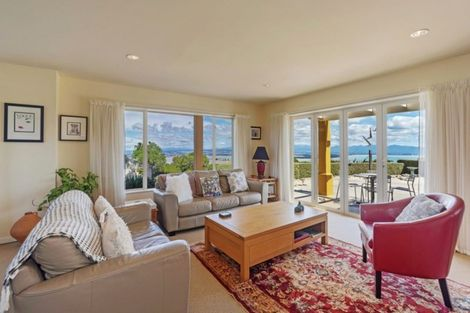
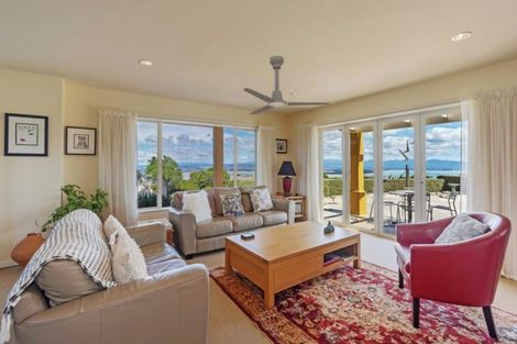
+ ceiling fan (278, 80)
